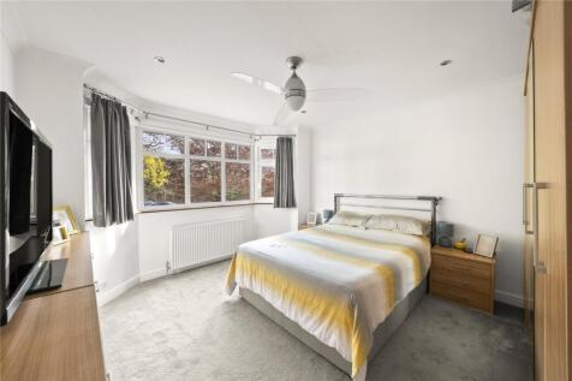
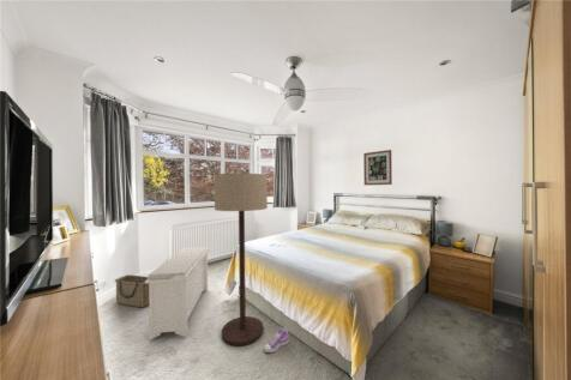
+ wall art (377, 168)
+ bench (184, 284)
+ floor lamp (241, 253)
+ basket (134, 290)
+ sneaker (276, 337)
